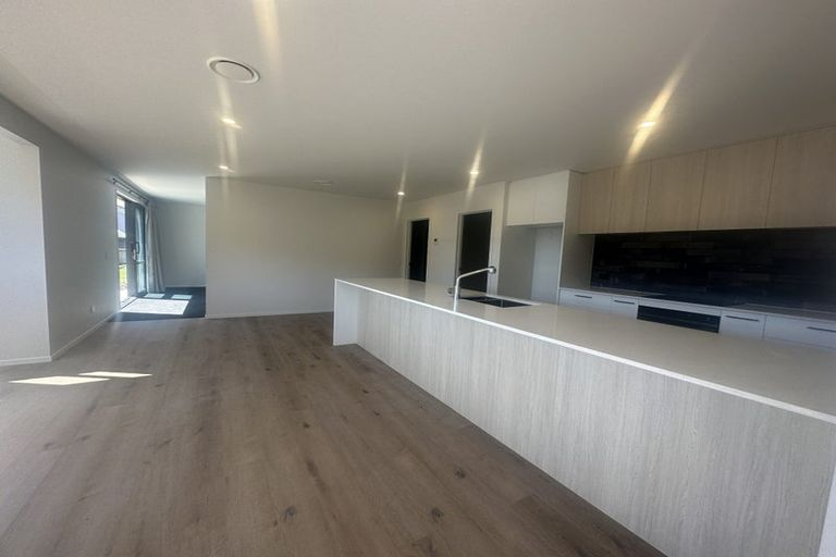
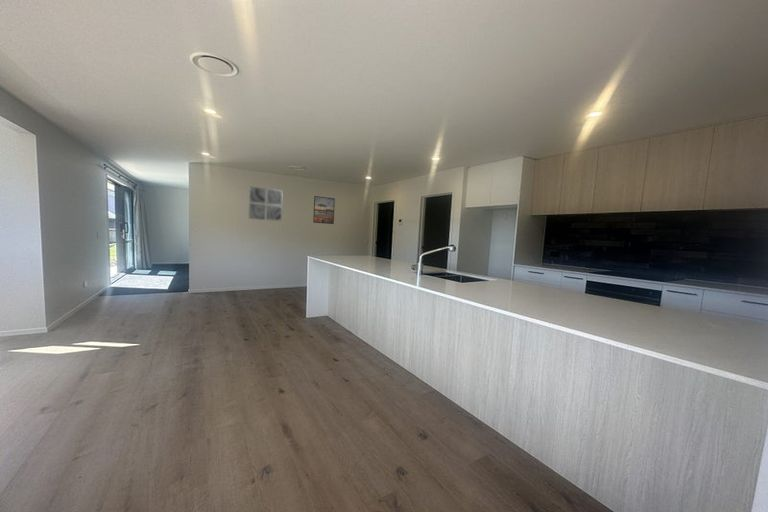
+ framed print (324, 210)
+ wall art (265, 203)
